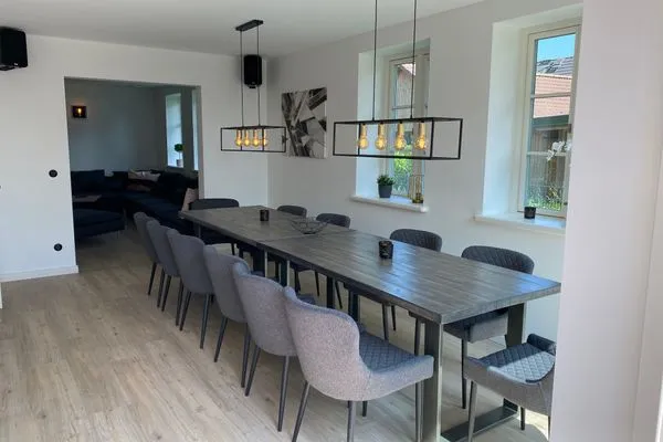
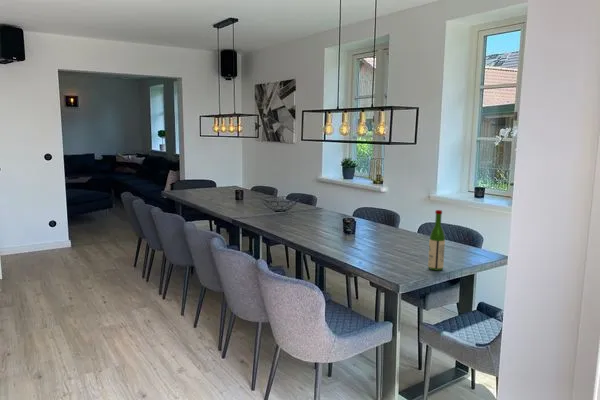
+ wine bottle (437, 239)
